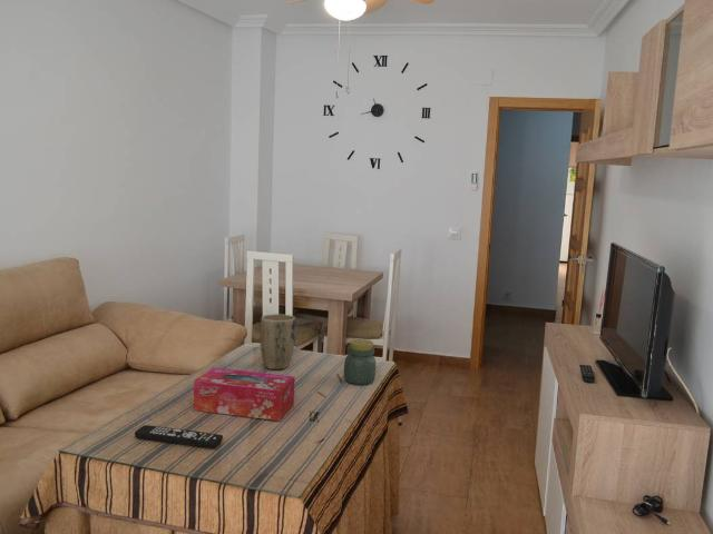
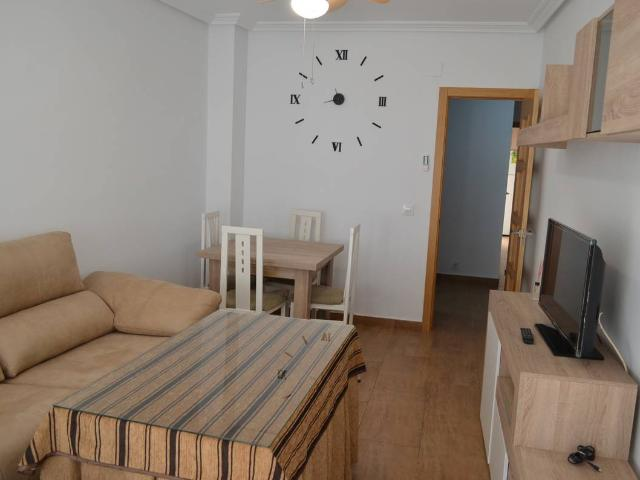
- remote control (178, 436)
- jar (360, 360)
- plant pot (277, 342)
- tissue box (244, 393)
